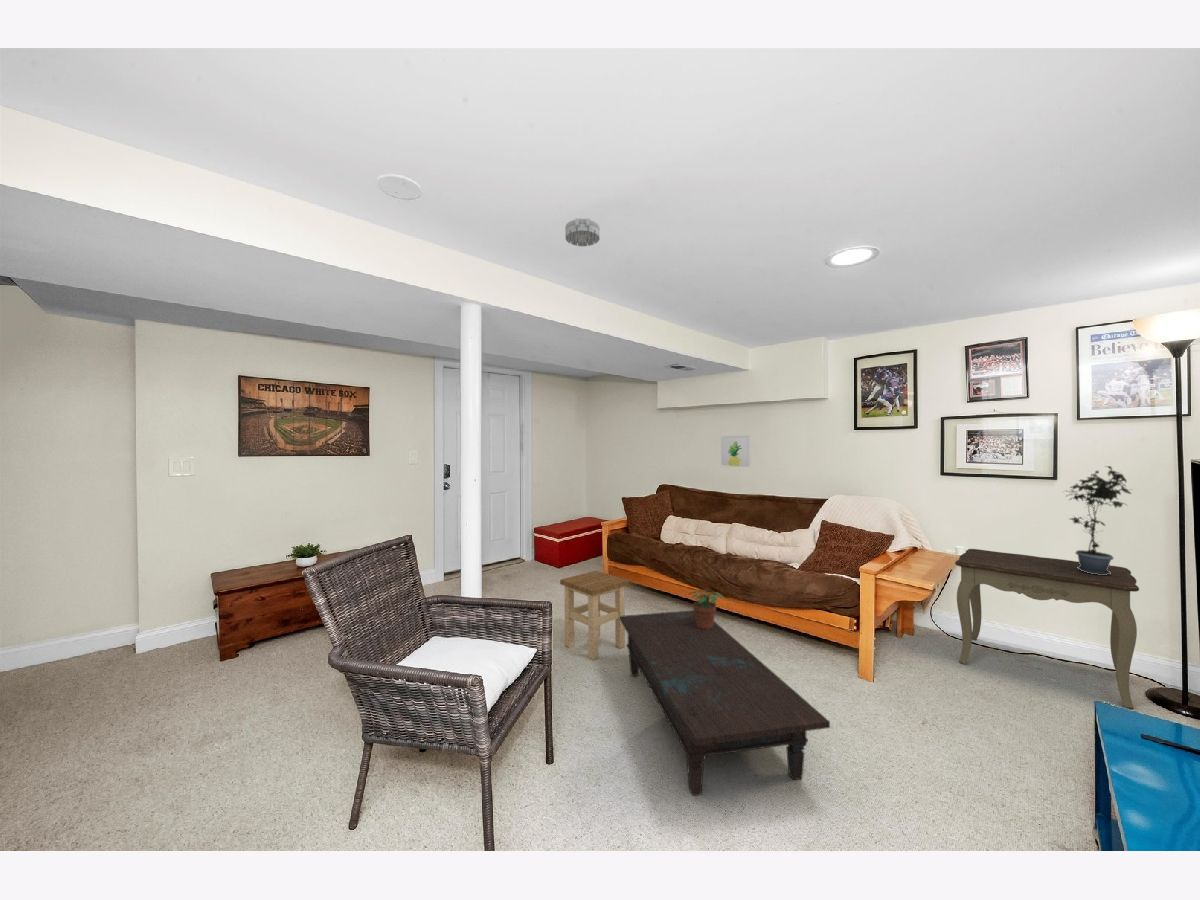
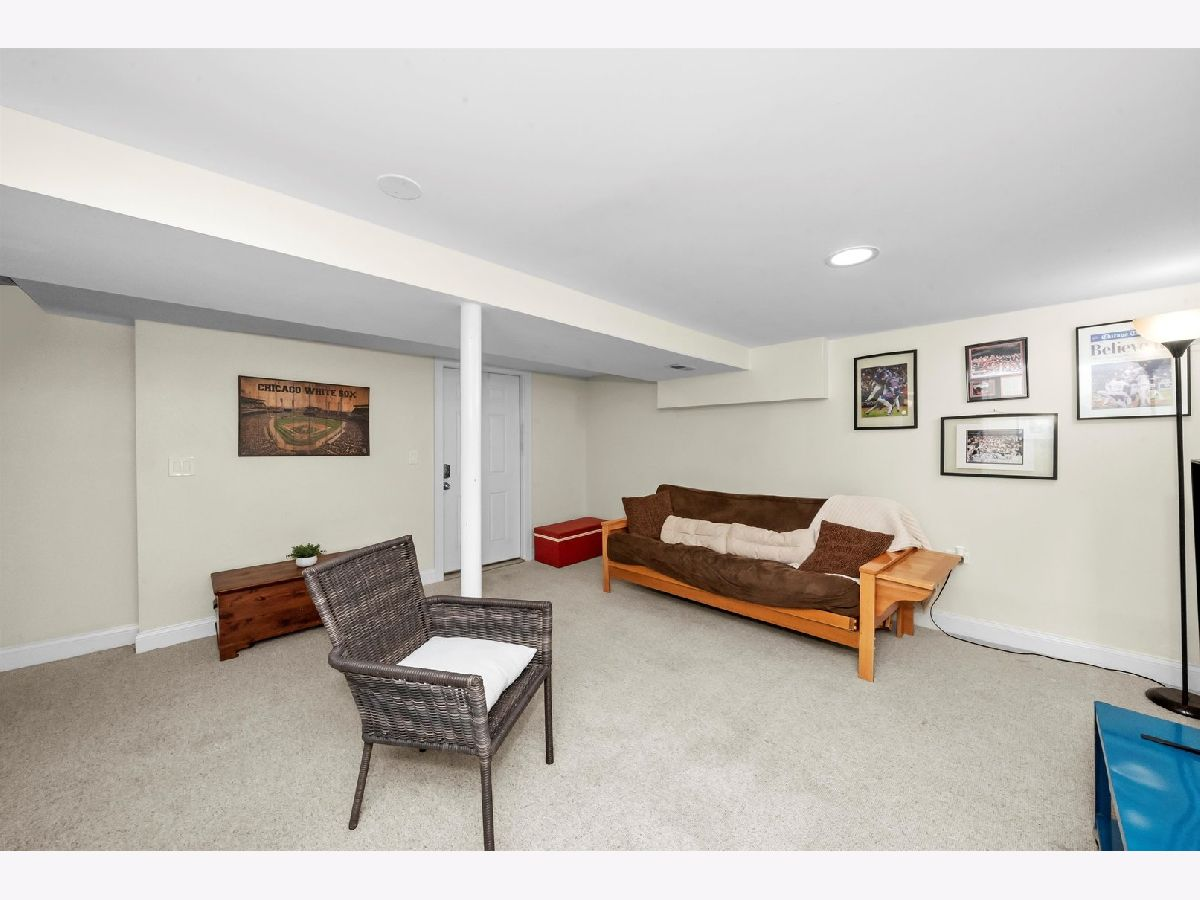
- side table (1039, 599)
- smoke detector (582, 231)
- potted plant (1095, 519)
- wall art (735, 451)
- stool (594, 612)
- coffee table (699, 685)
- potted plant (706, 608)
